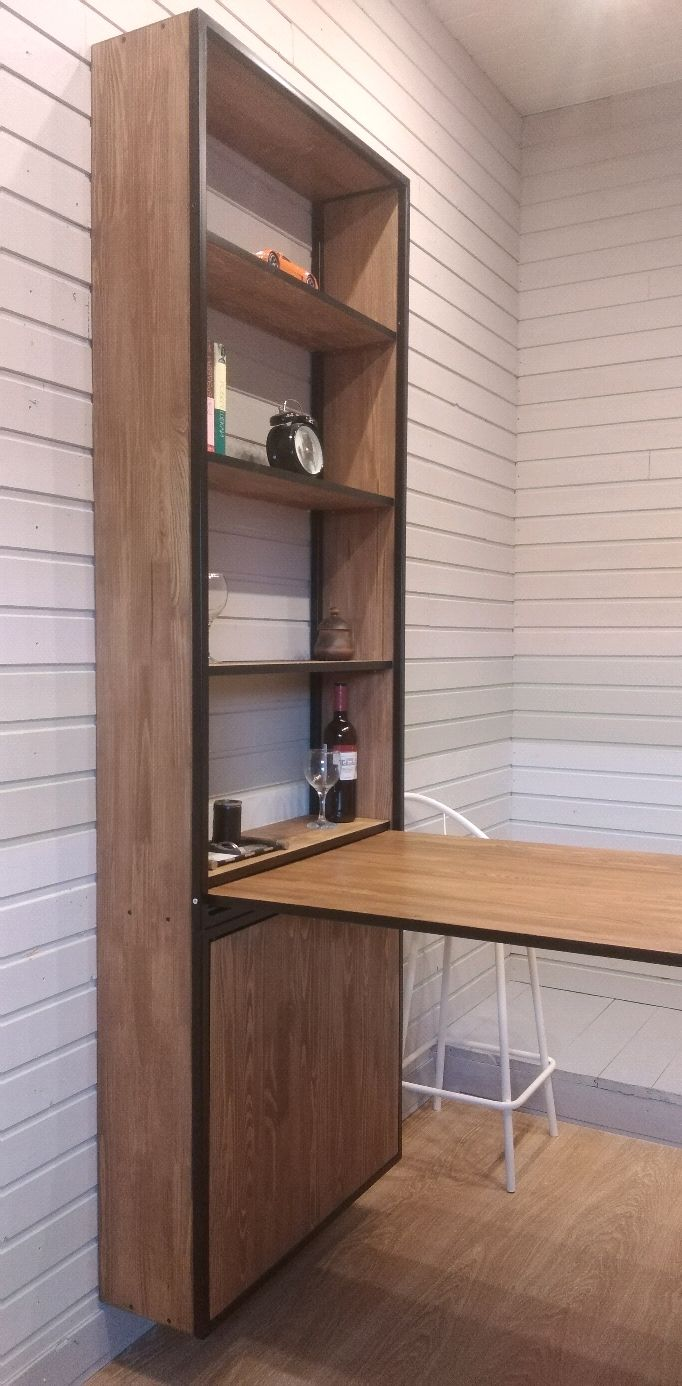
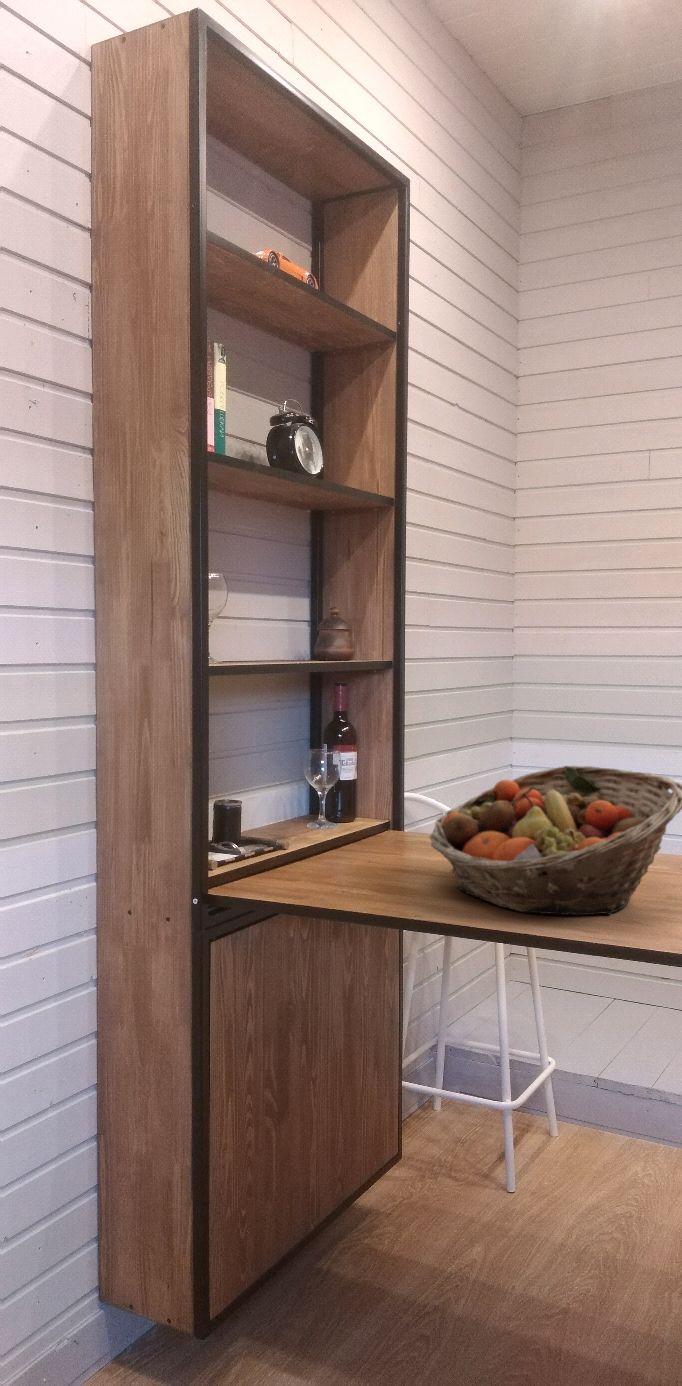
+ fruit basket (553, 833)
